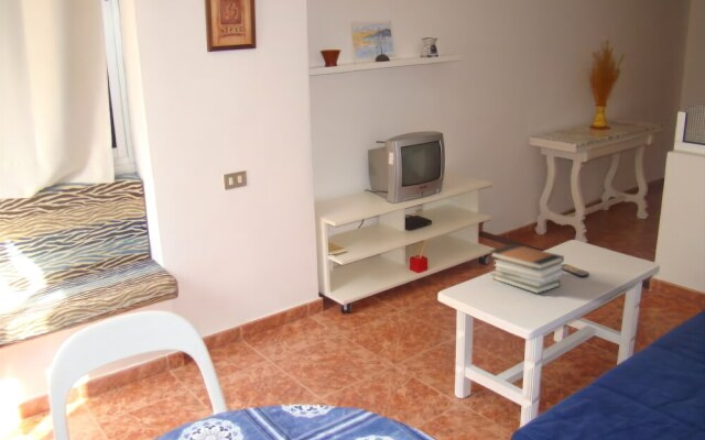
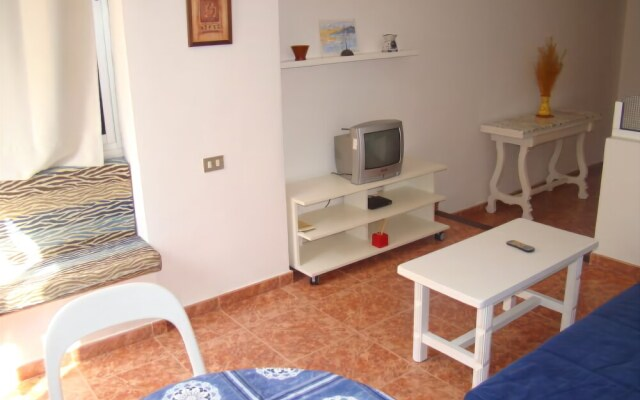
- book stack (527, 267)
